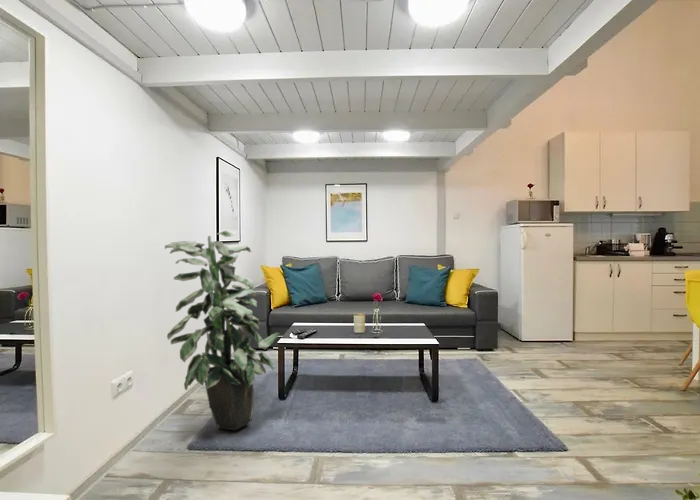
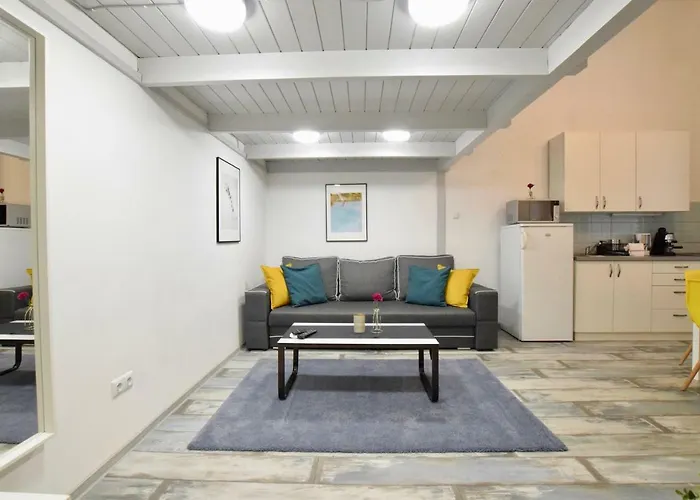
- indoor plant (221, 329)
